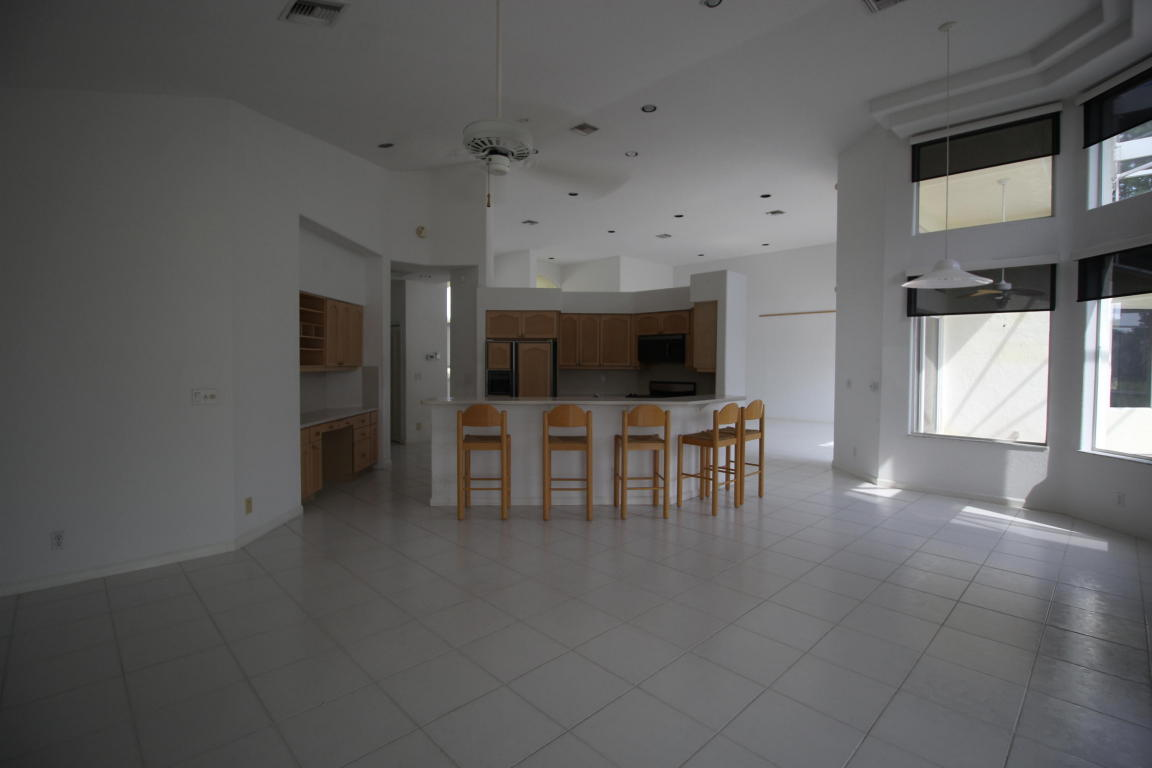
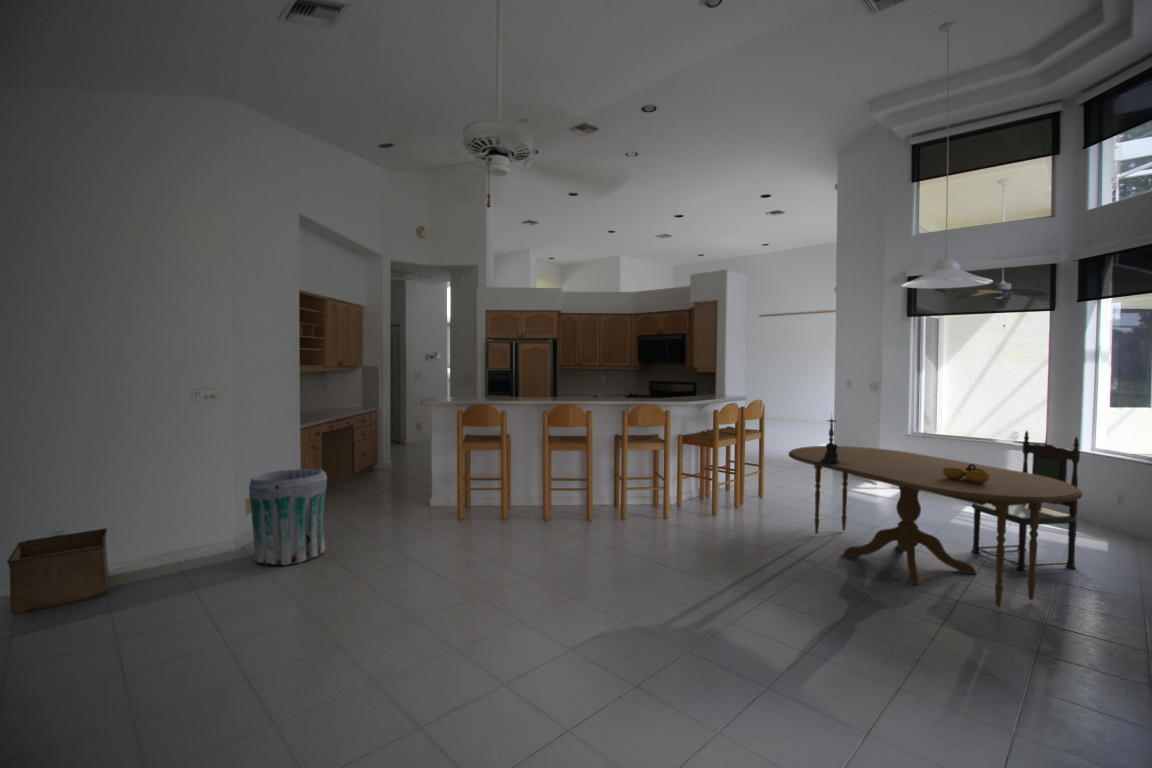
+ candle holder (831, 437)
+ storage bin (63, 568)
+ dining chair (1024, 504)
+ decorative bowl (970, 472)
+ trash can (289, 513)
+ dining table (908, 514)
